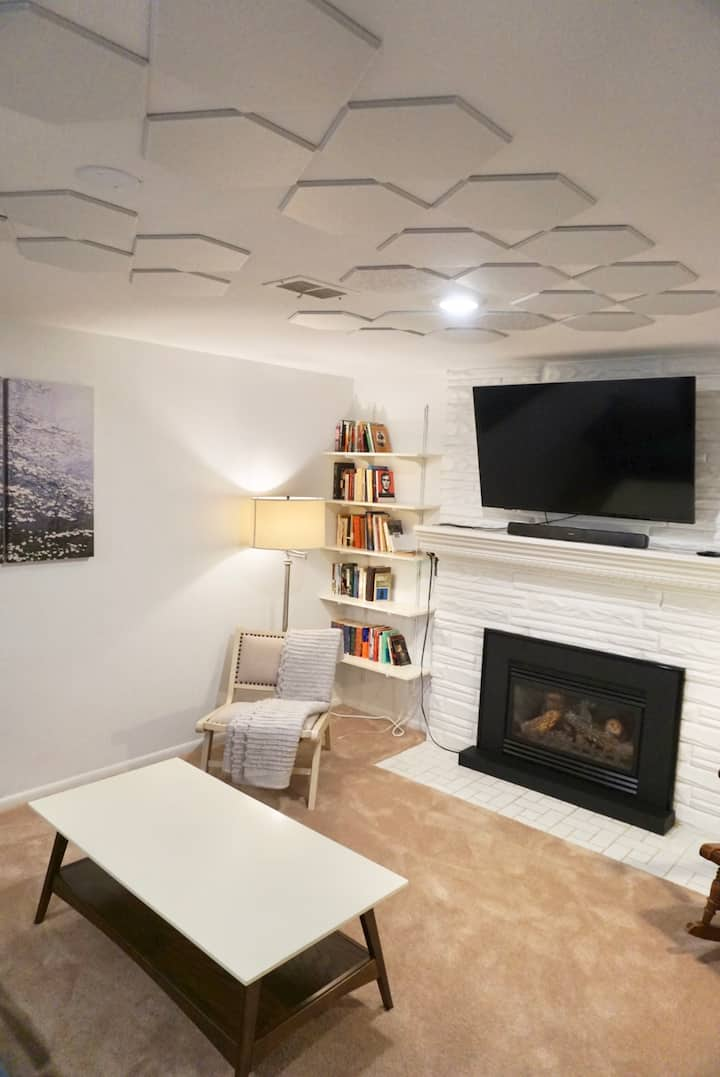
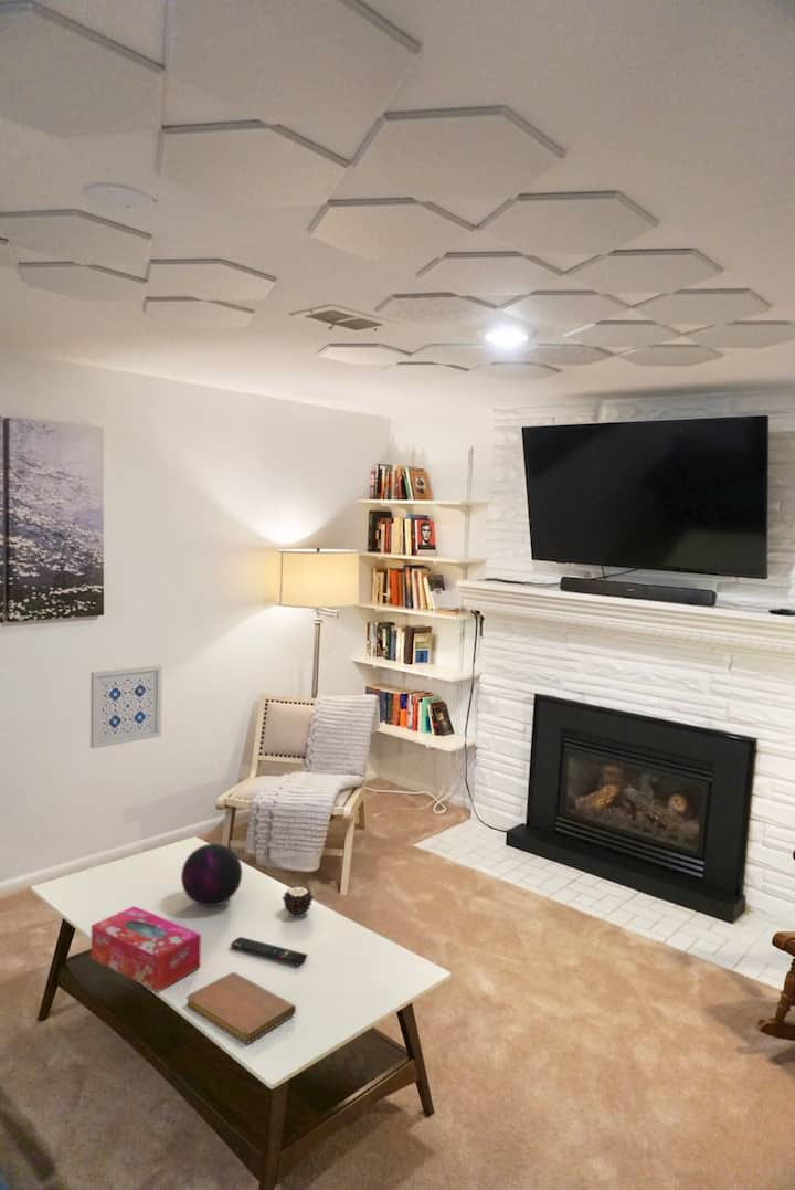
+ remote control (267, 951)
+ tissue box (145, 946)
+ decorative orb (211, 874)
+ candle (297, 899)
+ notebook (240, 1004)
+ wall art (127, 705)
